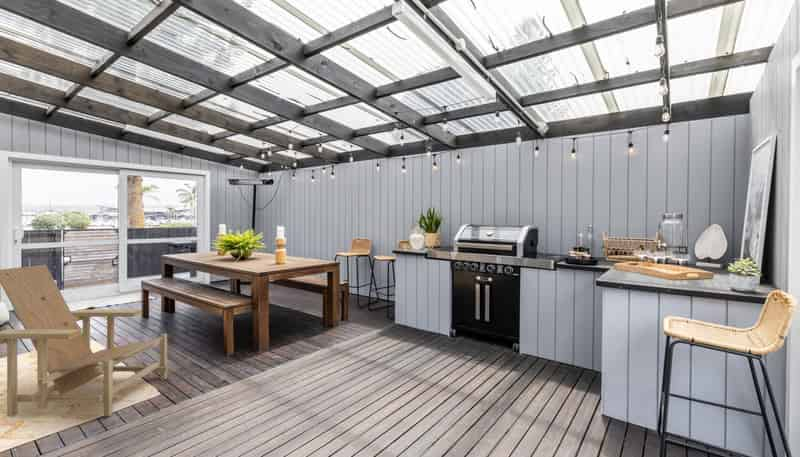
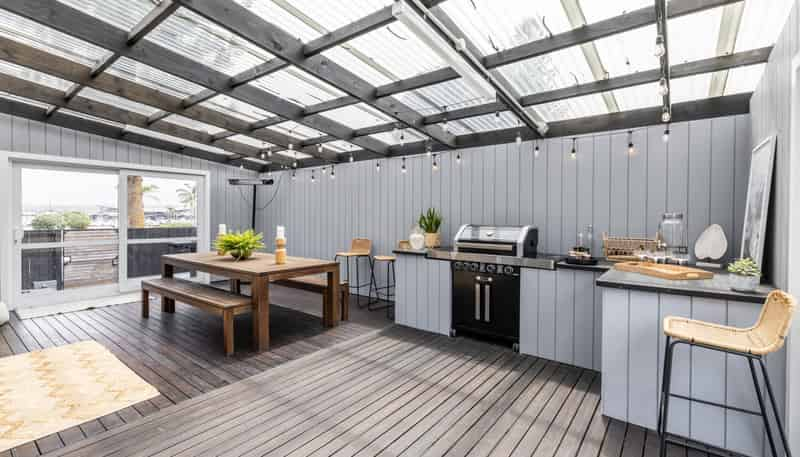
- lounge chair (83, 331)
